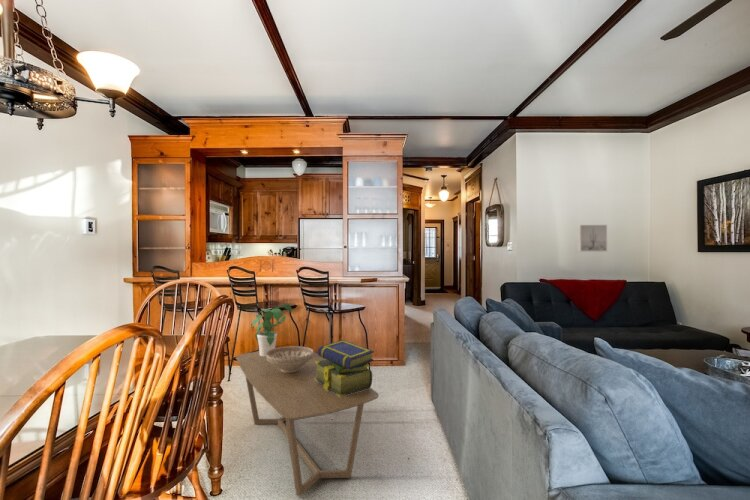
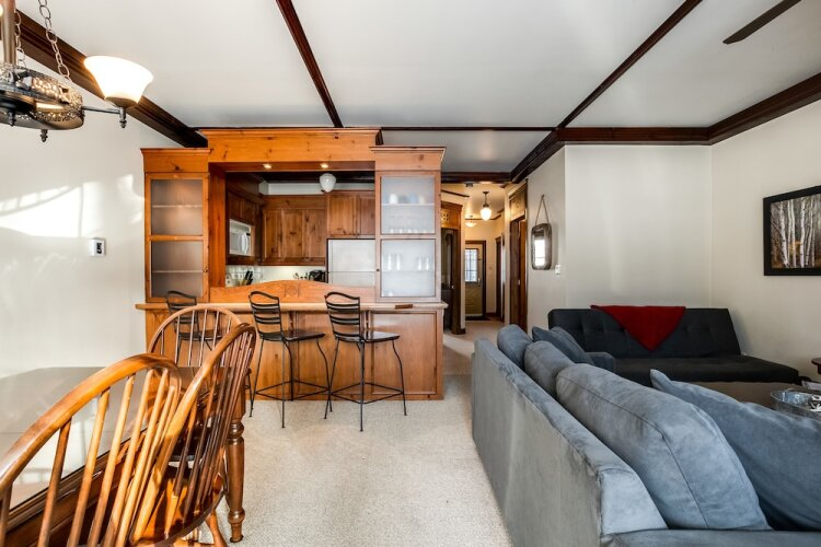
- decorative bowl (290, 360)
- wall art (592, 238)
- stack of books (345, 365)
- potted plant (271, 329)
- coffee table (296, 409)
